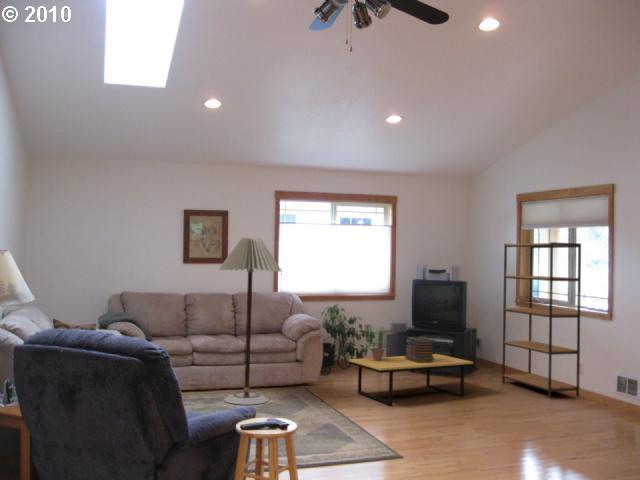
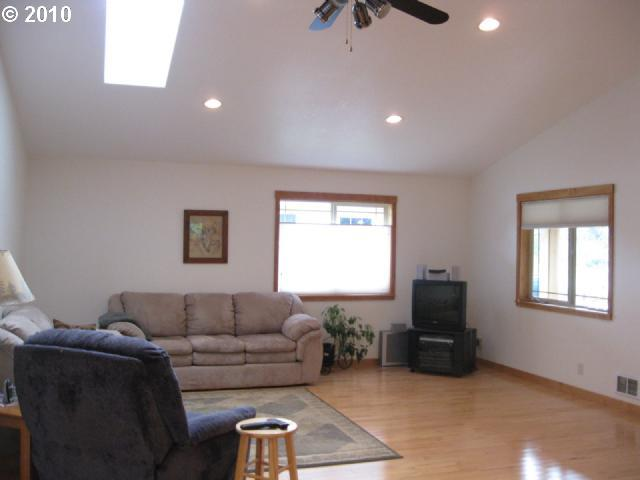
- floor lamp (248, 318)
- bookshelf (539, 315)
- coffee table (410, 370)
- potted plant (377, 343)
- book stack (420, 349)
